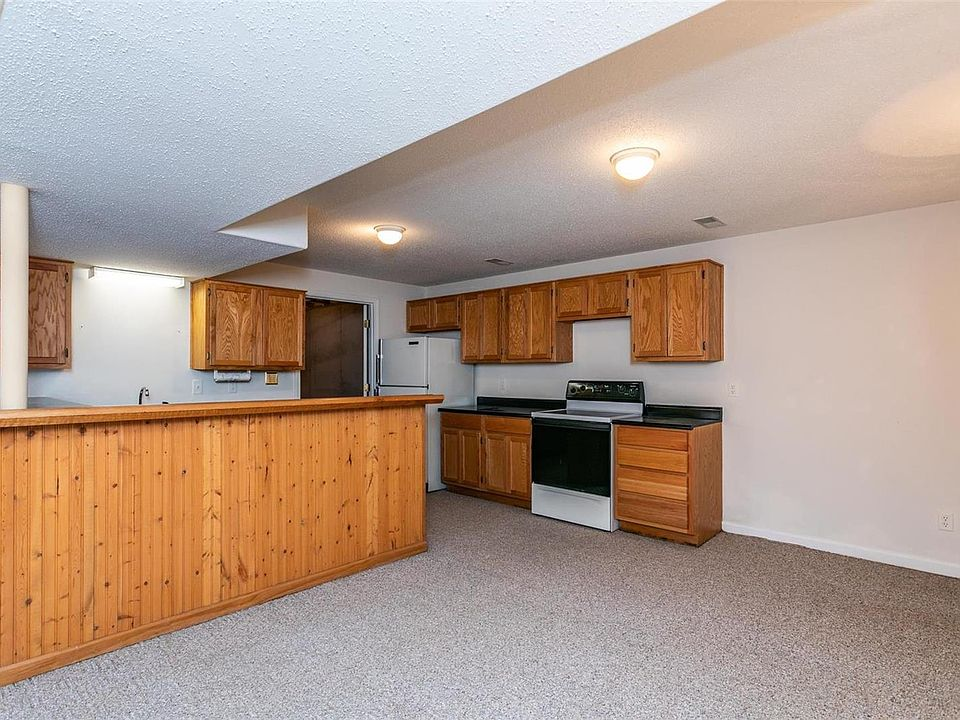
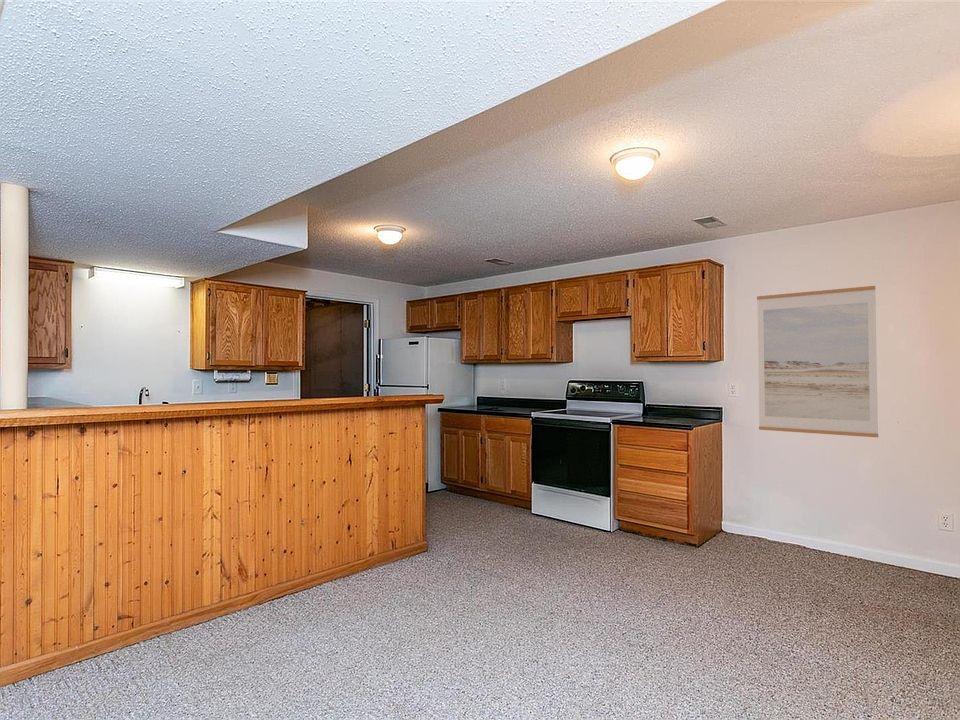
+ wall art (813, 362)
